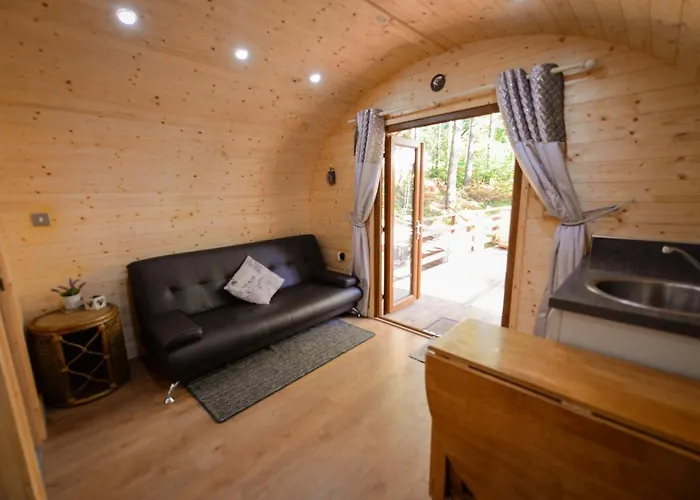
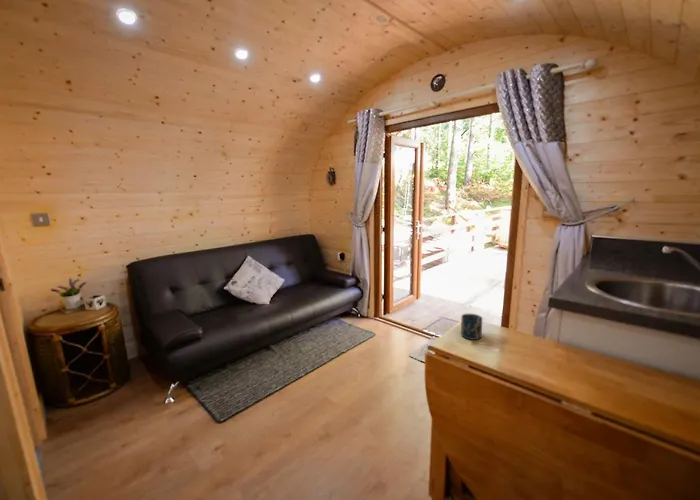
+ cup (470, 327)
